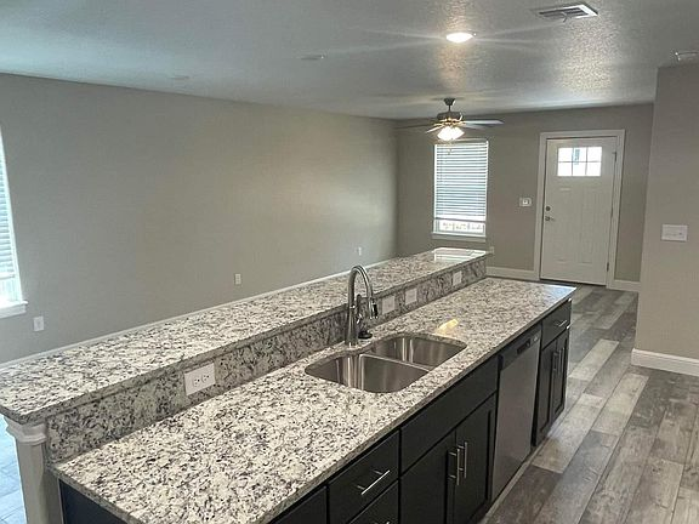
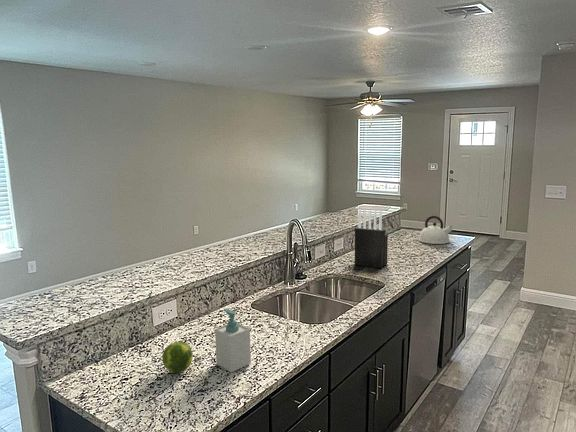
+ knife block (371, 237)
+ kettle (435, 228)
+ fruit (177, 356)
+ soap bottle (232, 337)
